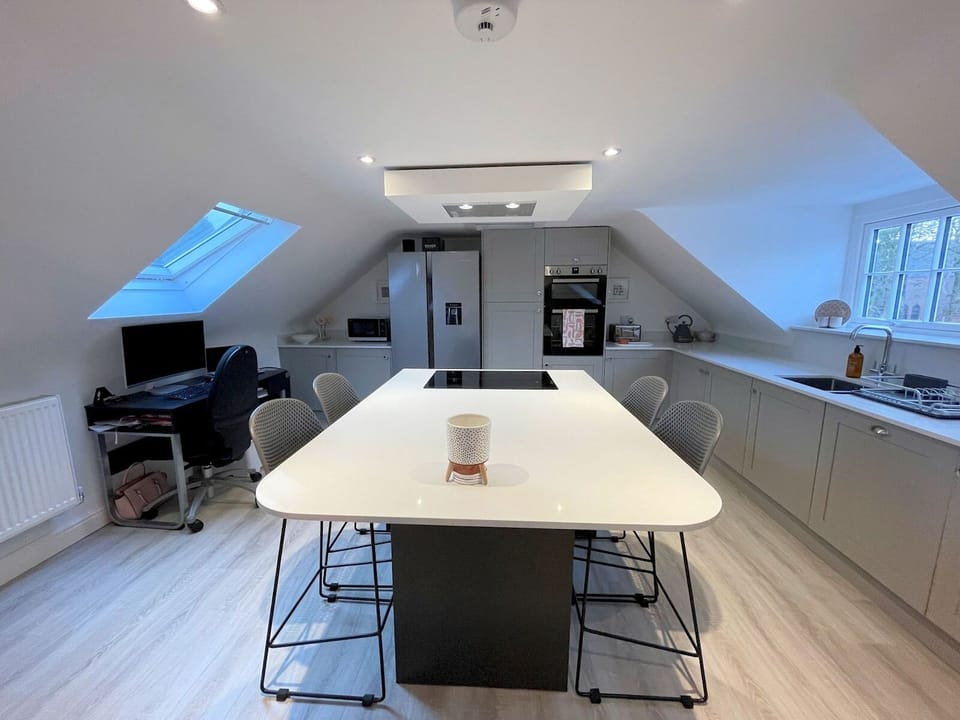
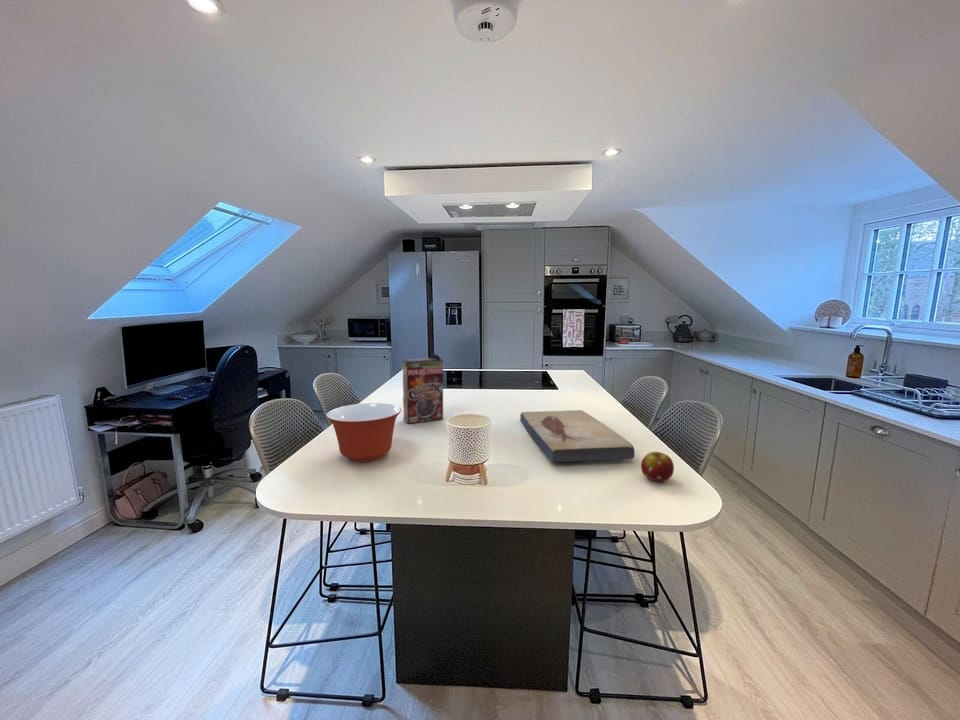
+ mixing bowl (365, 433)
+ fish fossil (569, 431)
+ cereal box (422, 387)
+ fruit (657, 466)
